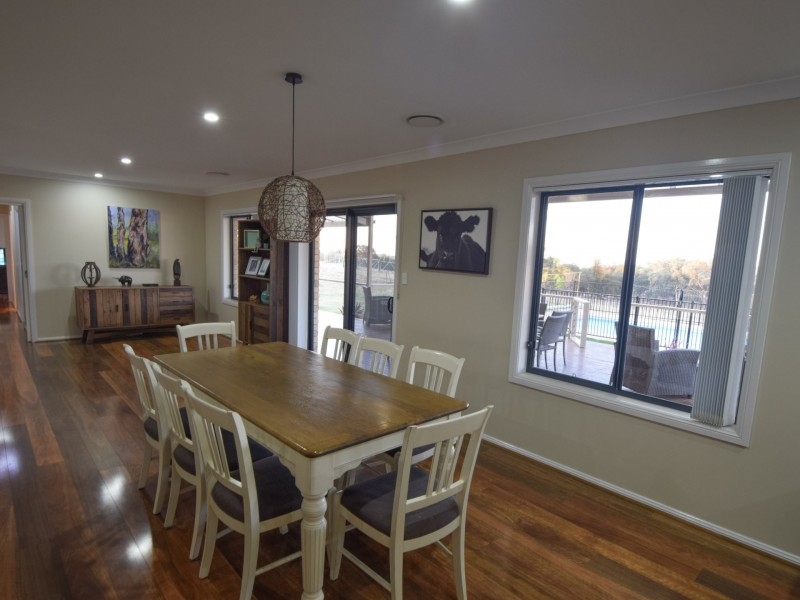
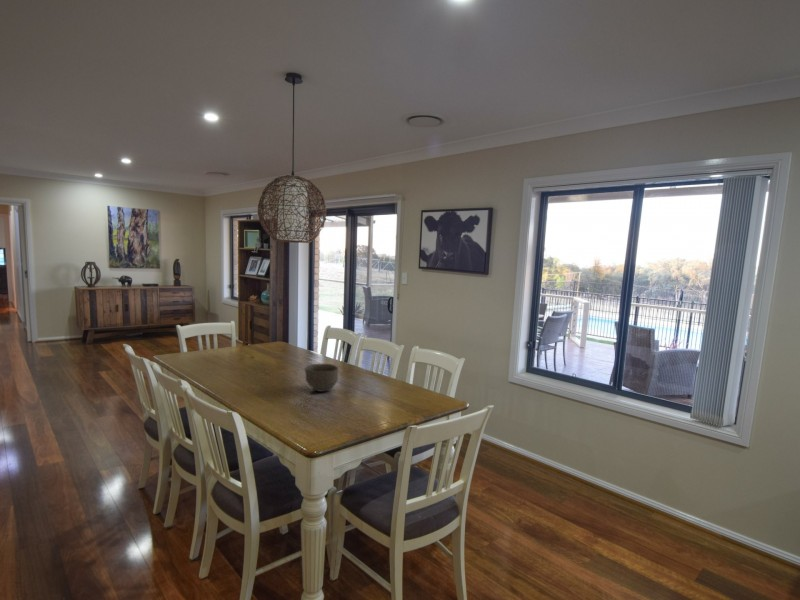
+ bowl (321, 378)
